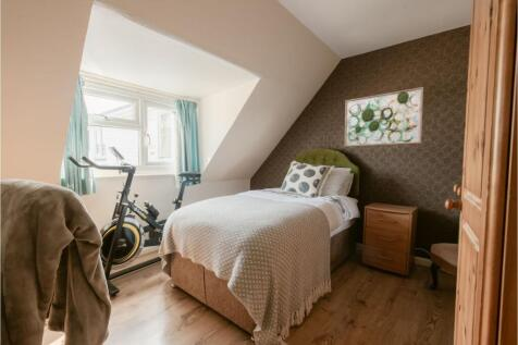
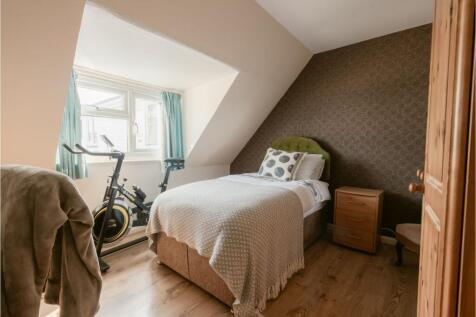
- wall art (380, 120)
